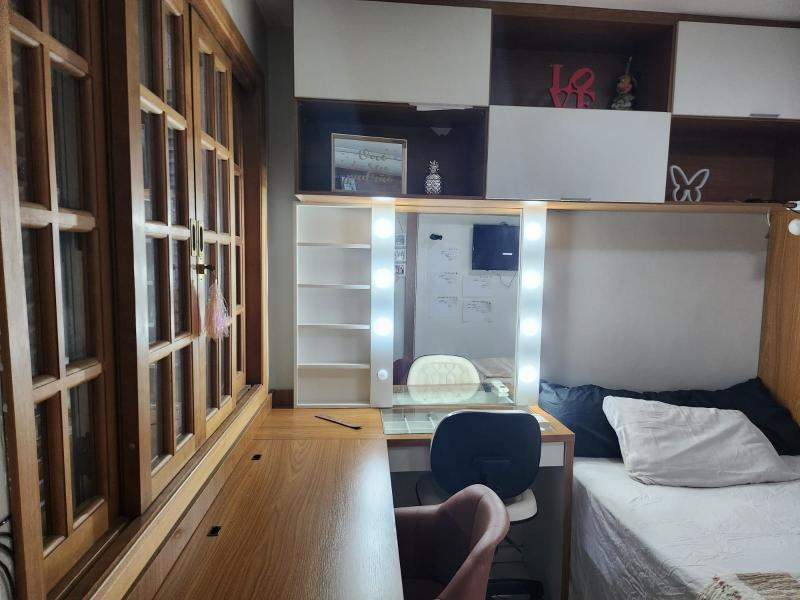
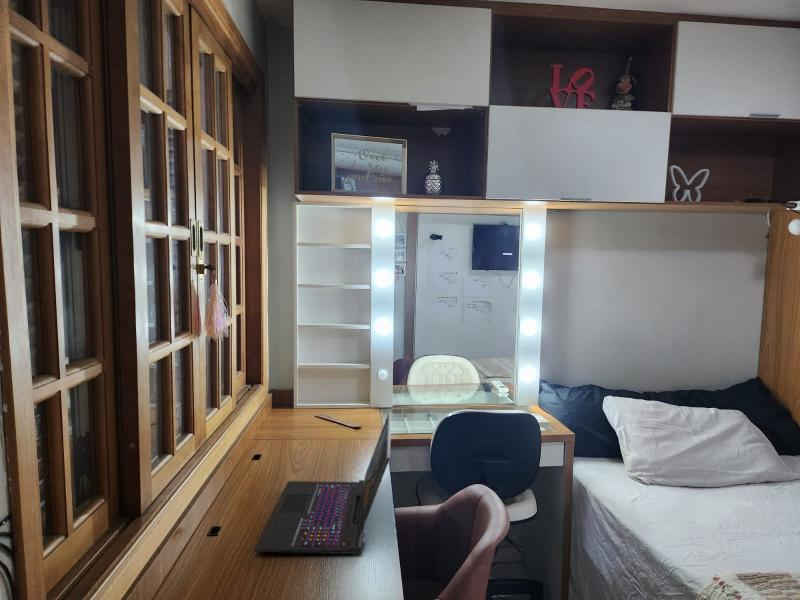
+ laptop (331, 482)
